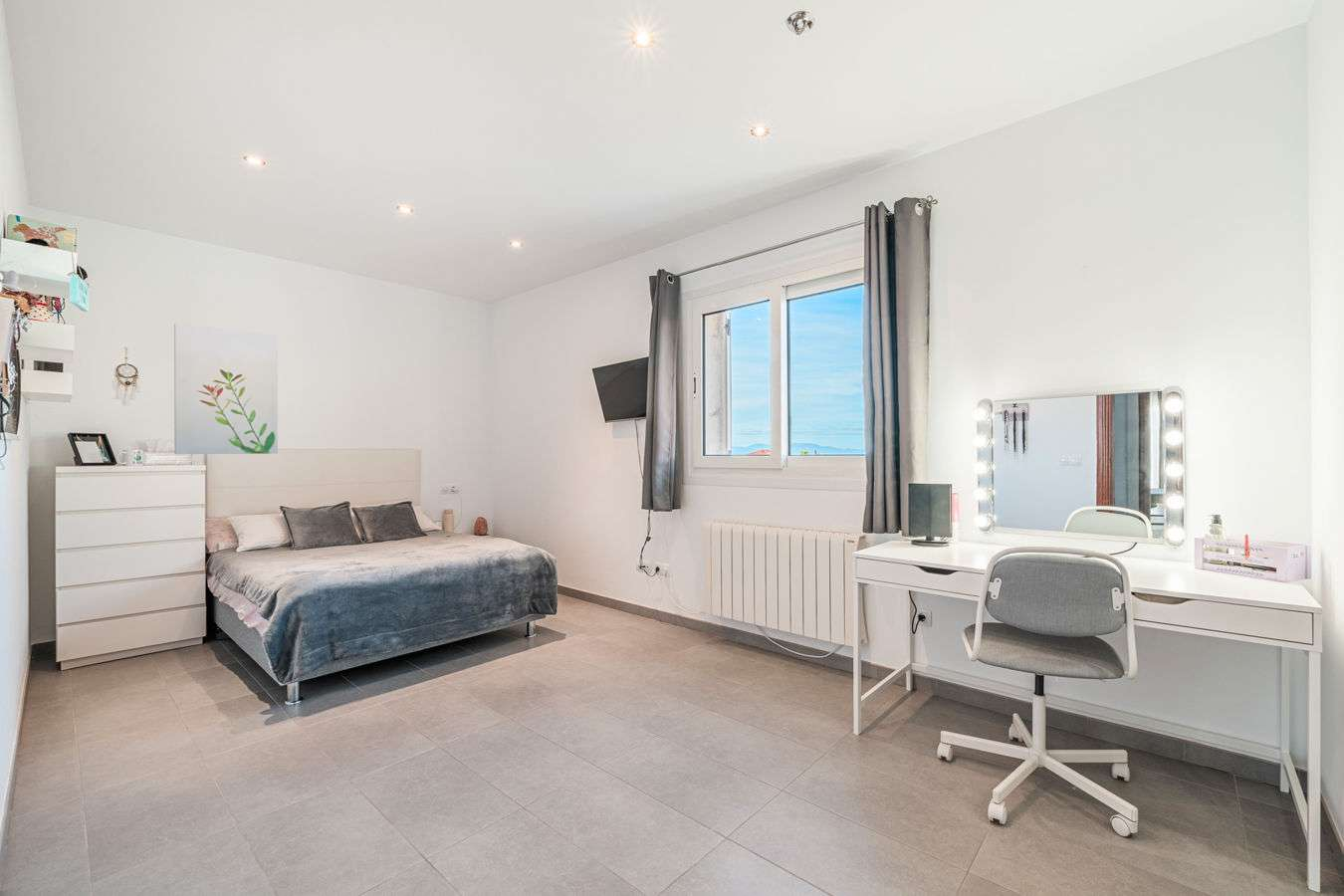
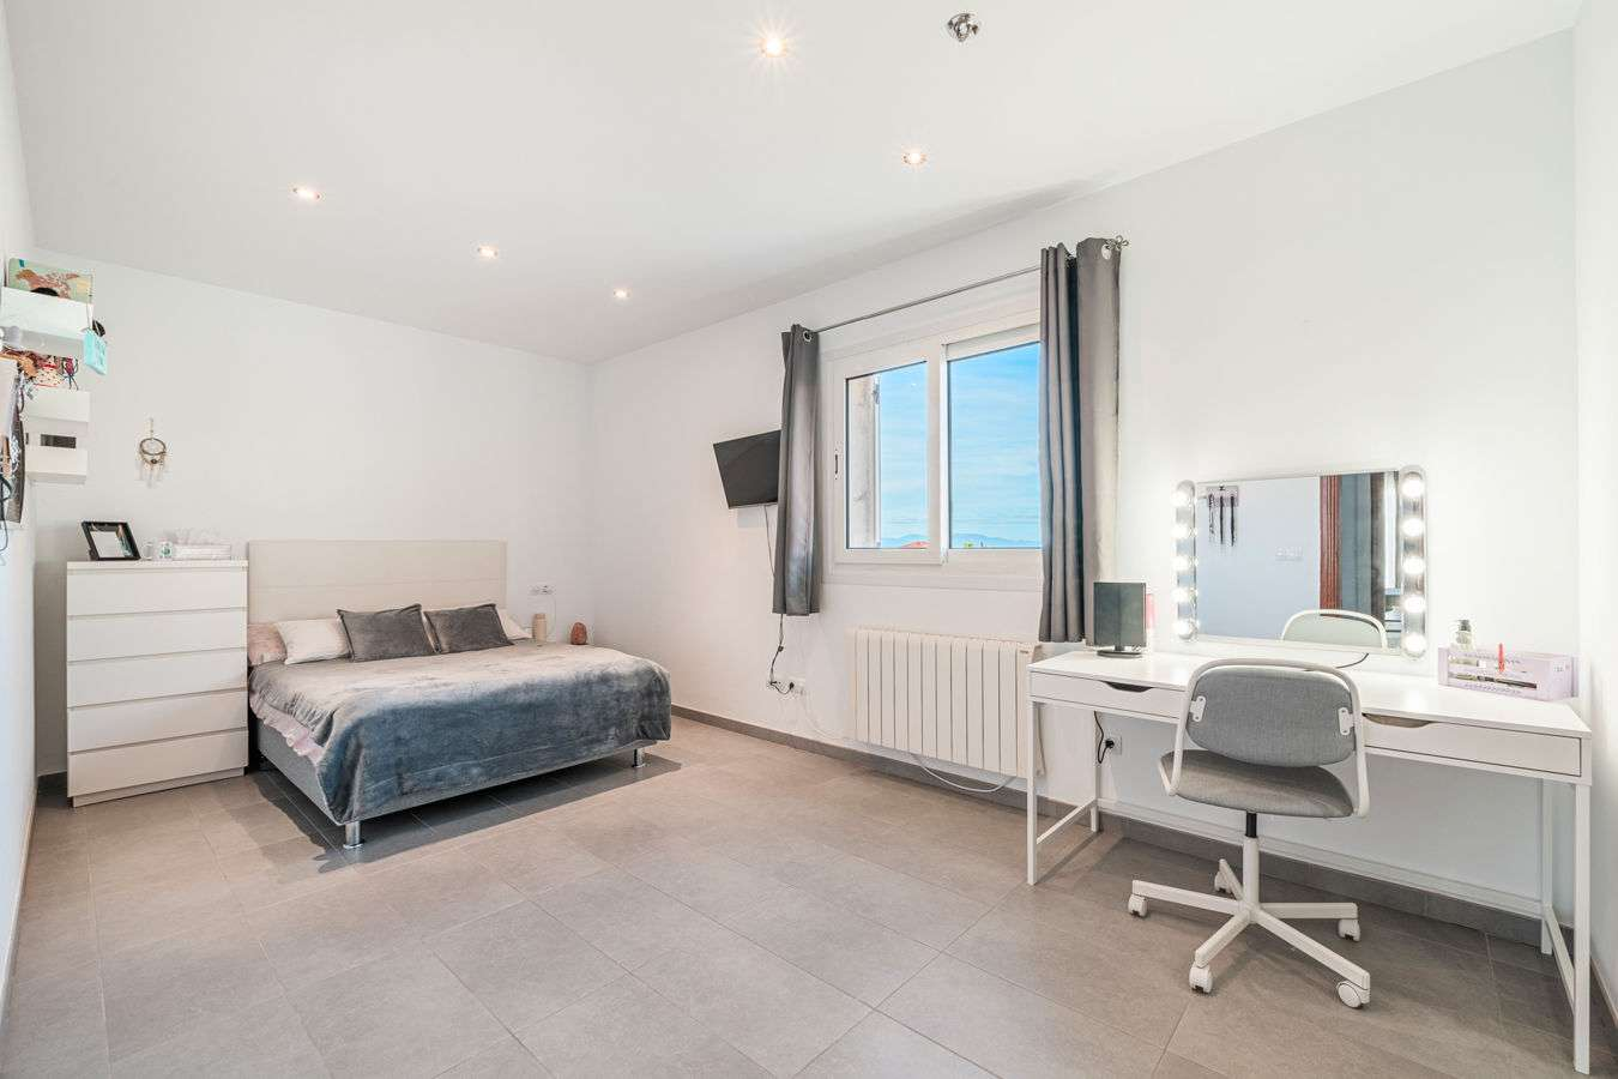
- wall art (228, 391)
